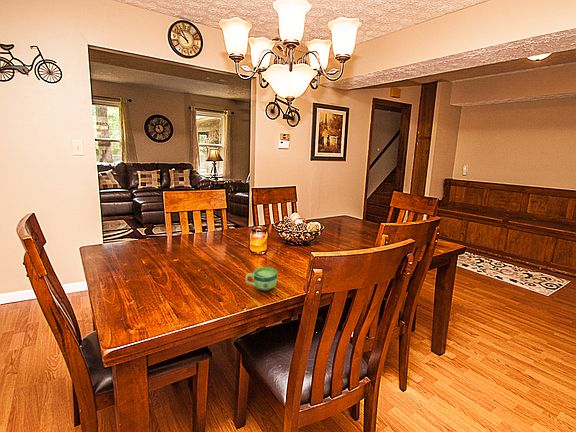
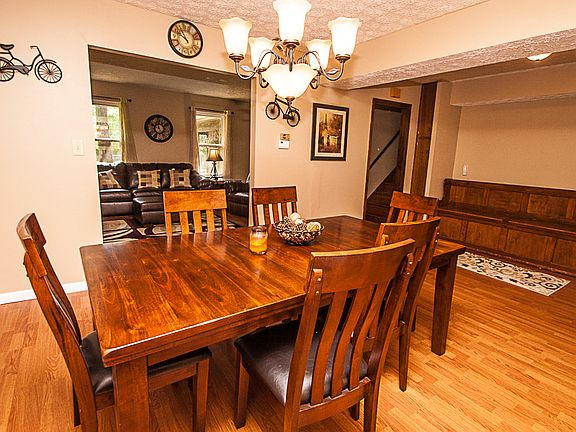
- cup (261, 280)
